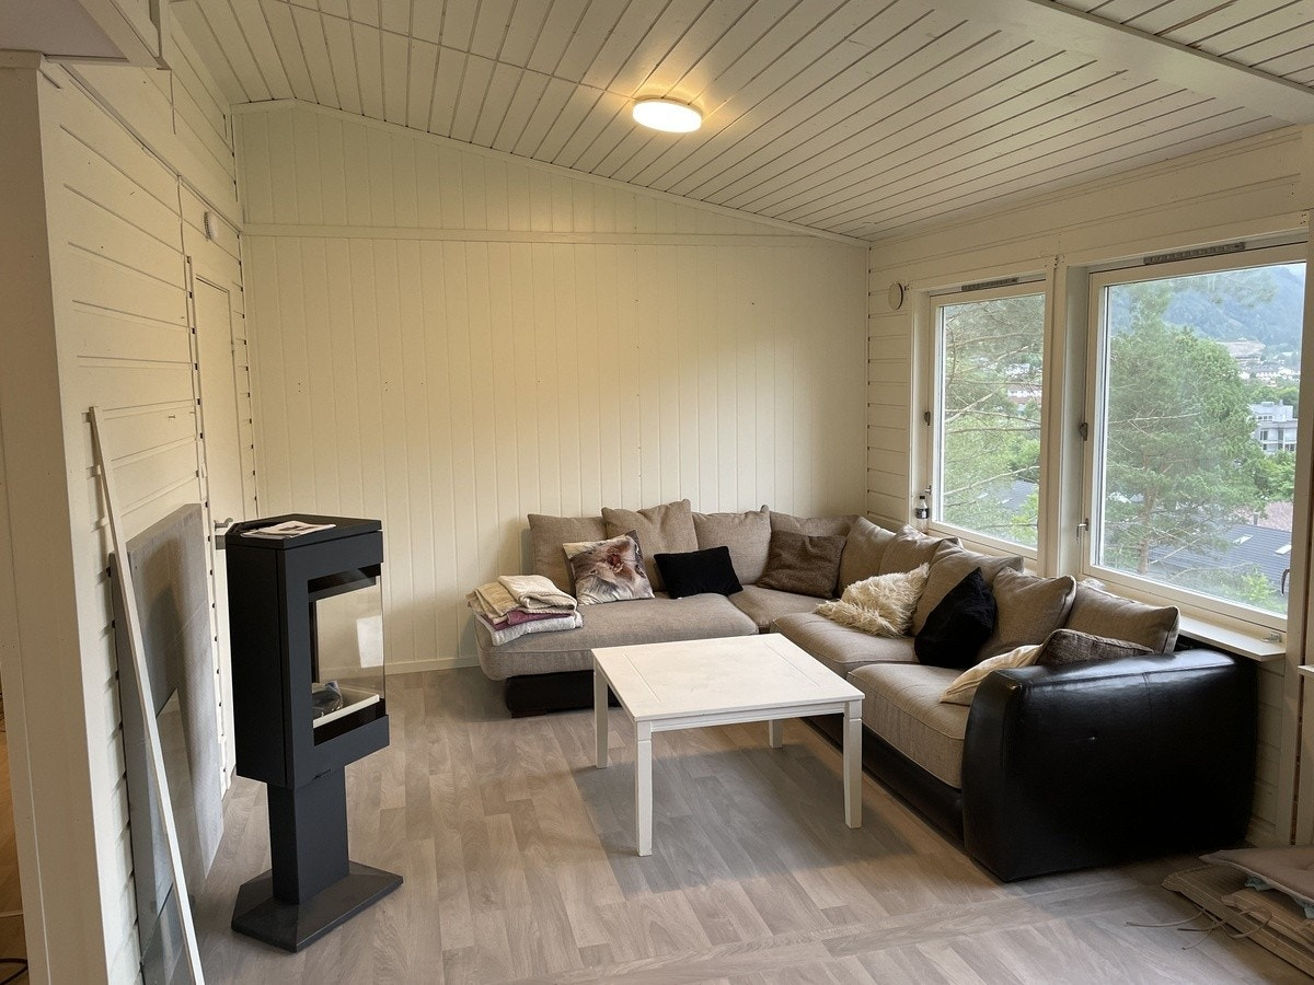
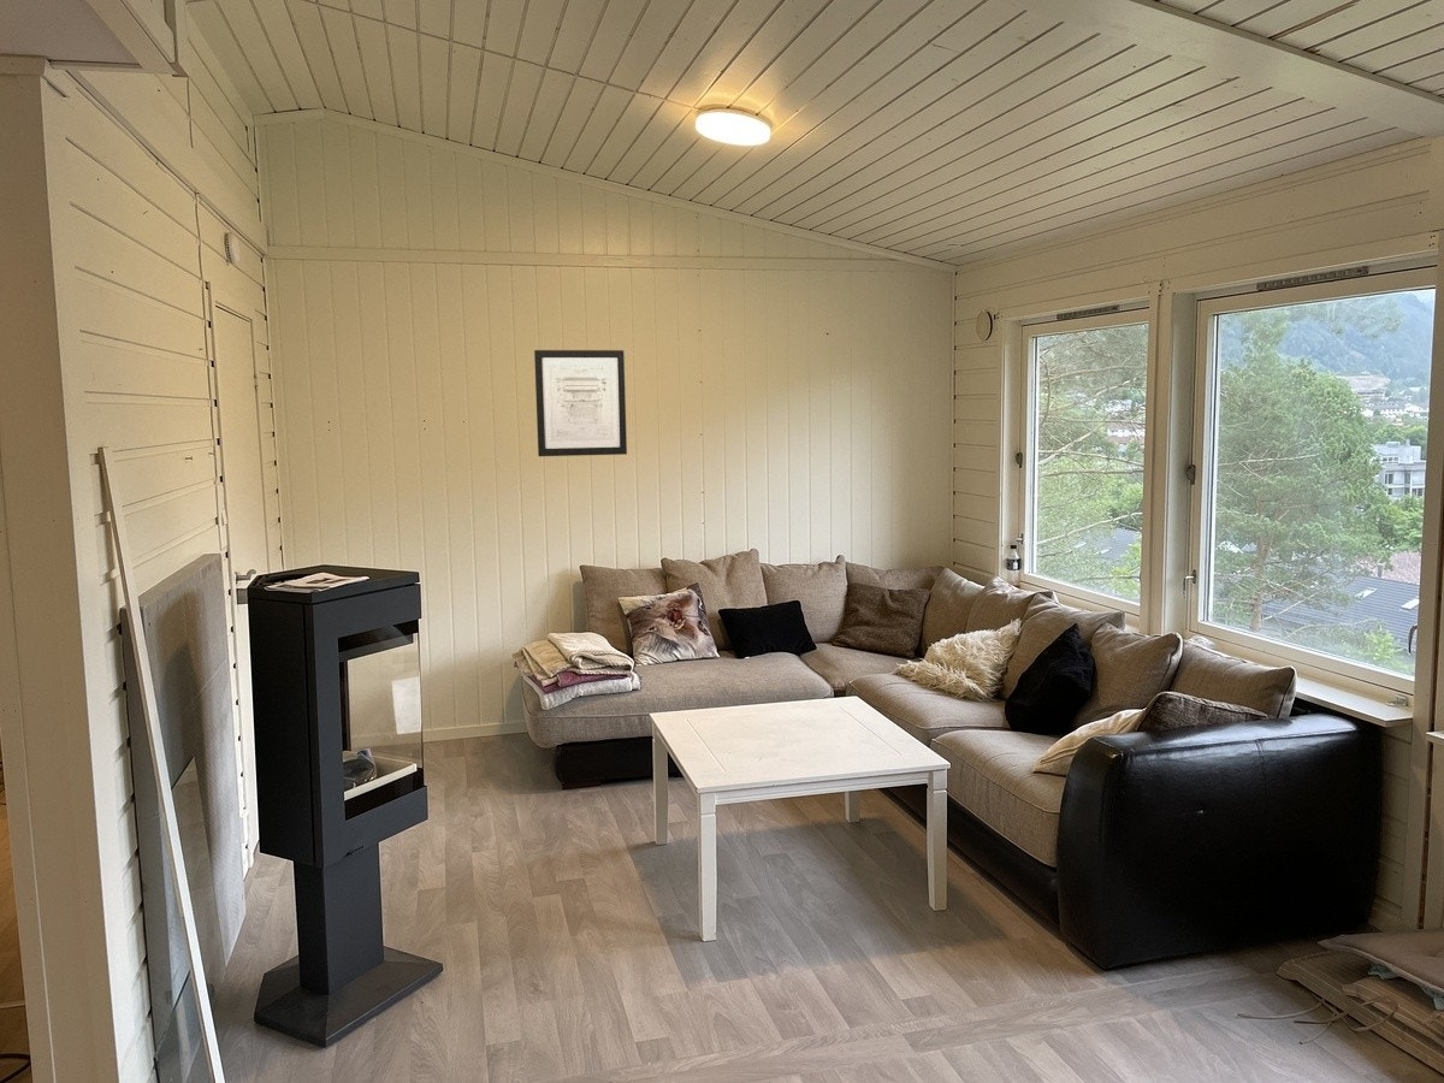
+ wall art (581, 403)
